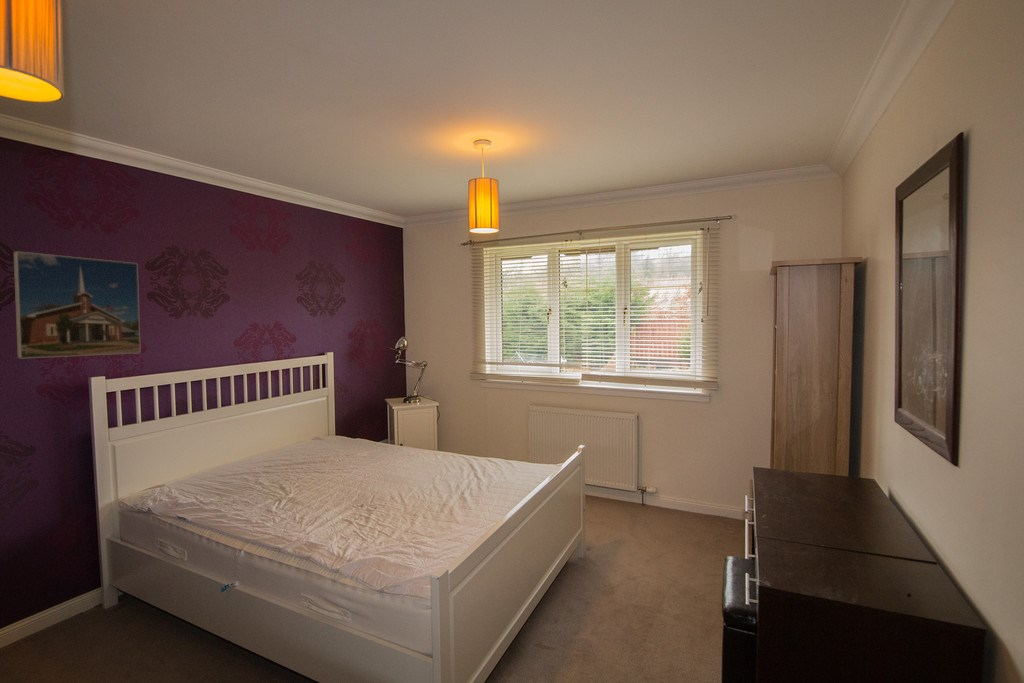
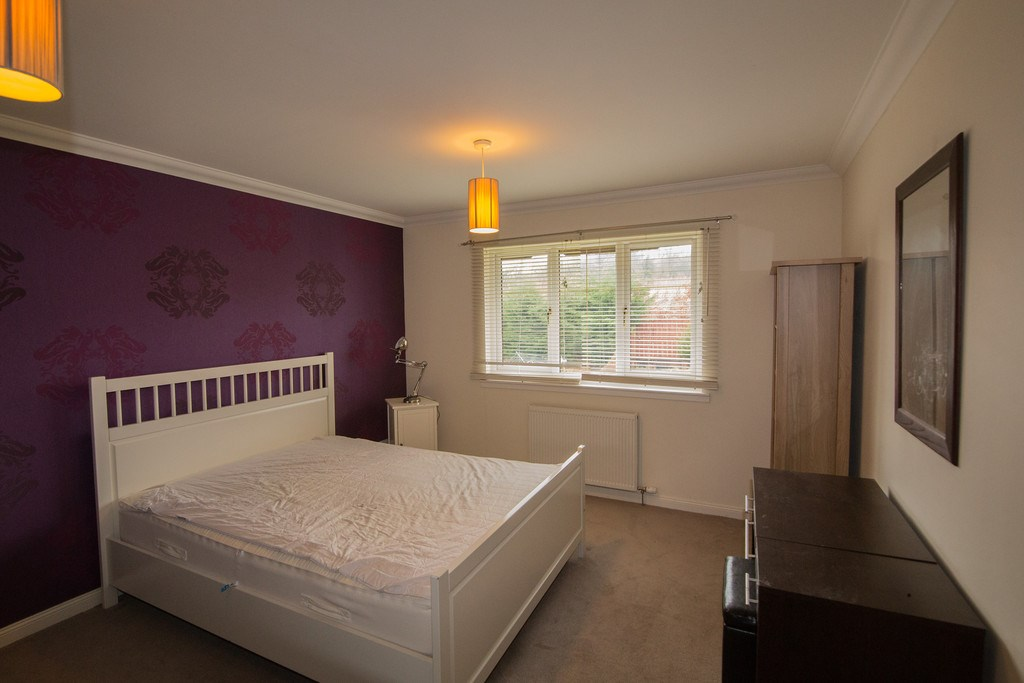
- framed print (82, 306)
